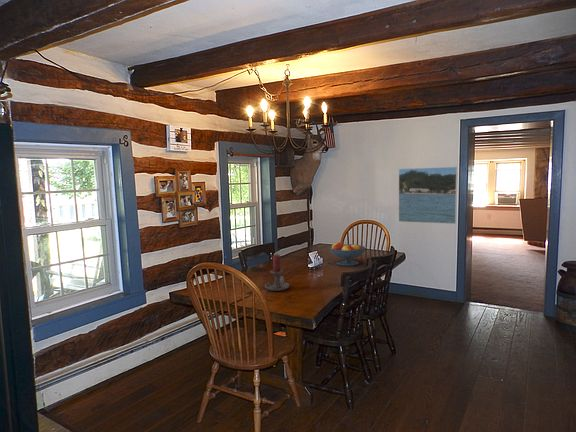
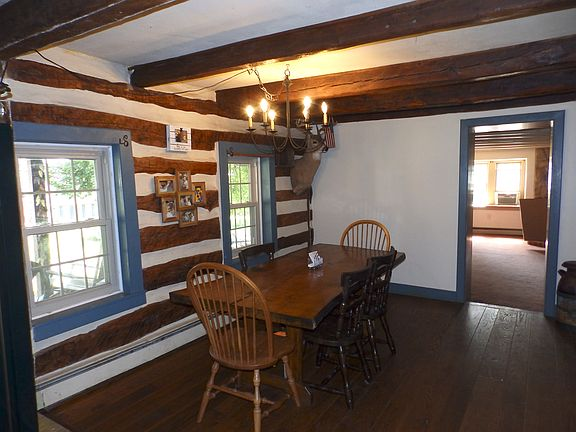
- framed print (426, 195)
- fruit bowl (347, 252)
- candle holder (278, 270)
